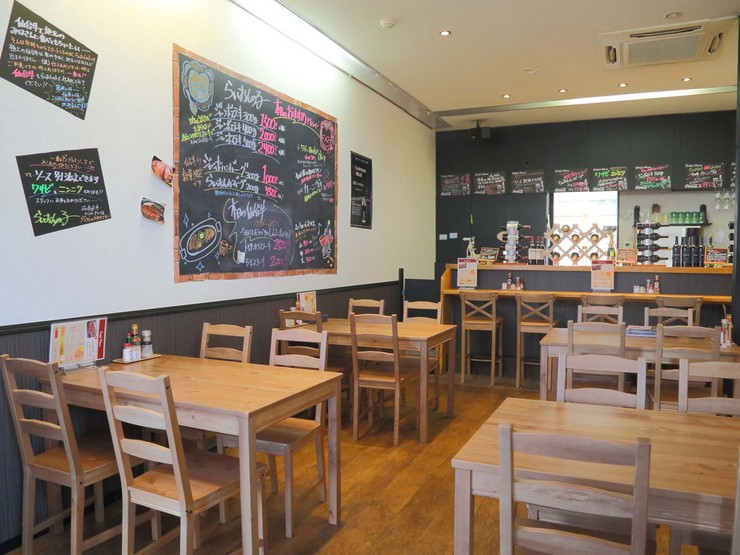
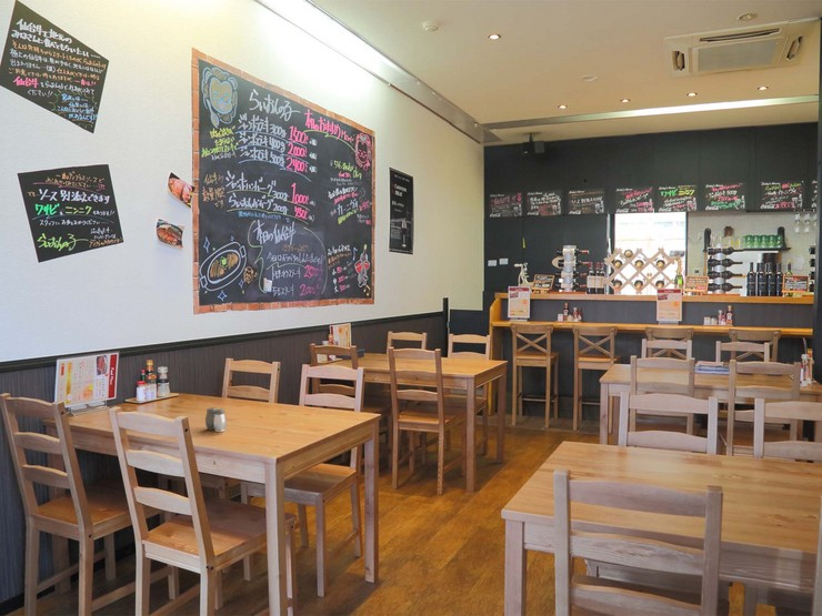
+ salt and pepper shaker (215, 418)
